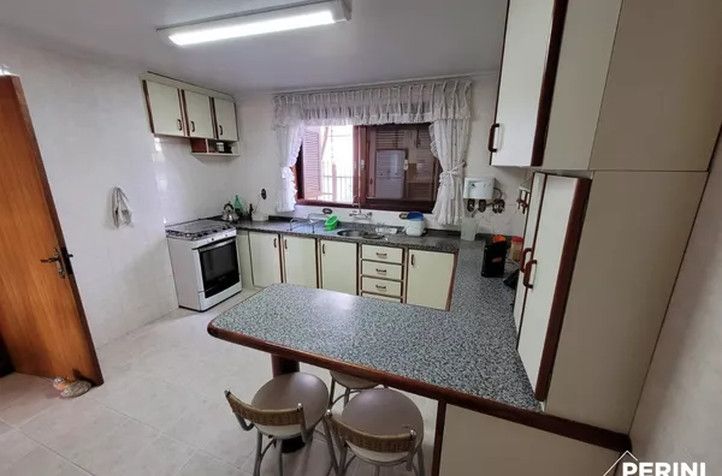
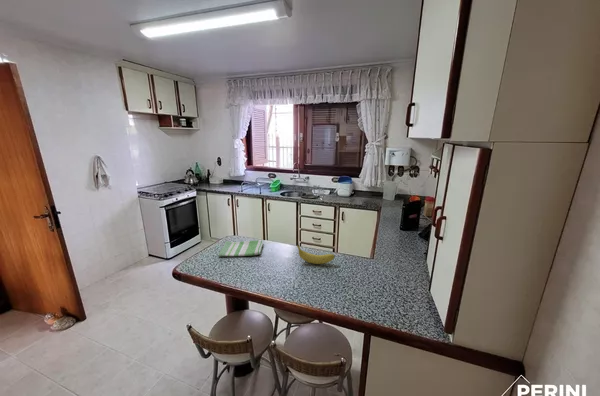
+ dish towel (242, 247)
+ fruit (315, 255)
